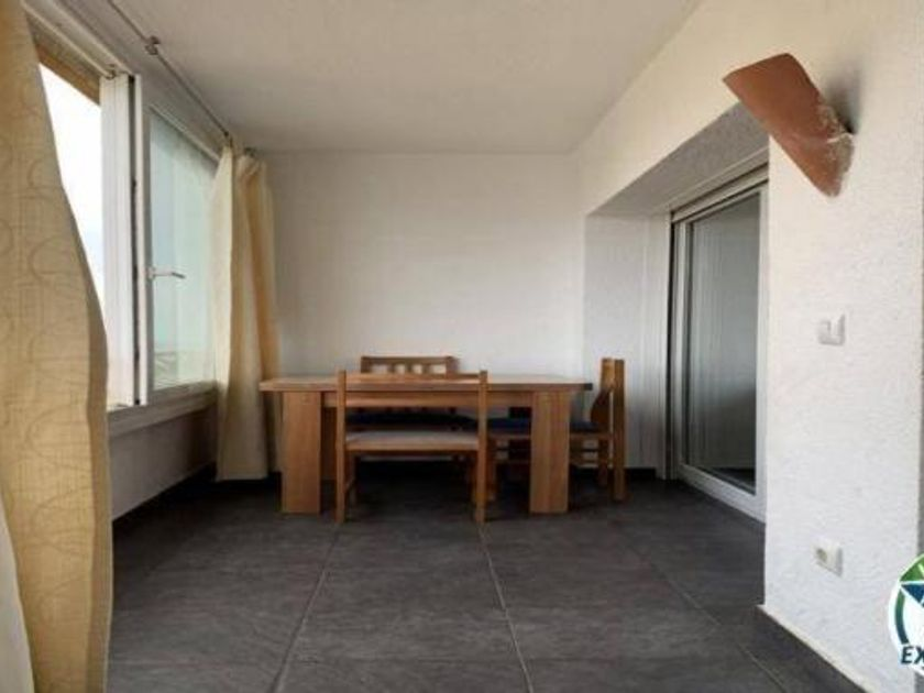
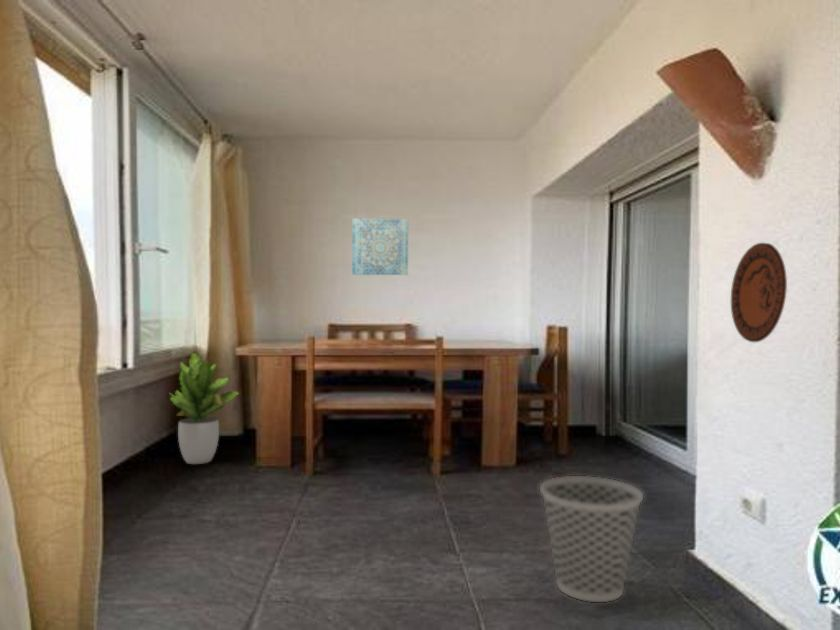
+ decorative plate (758, 292)
+ wall art (380, 246)
+ potted plant (200, 407)
+ wastebasket (589, 538)
